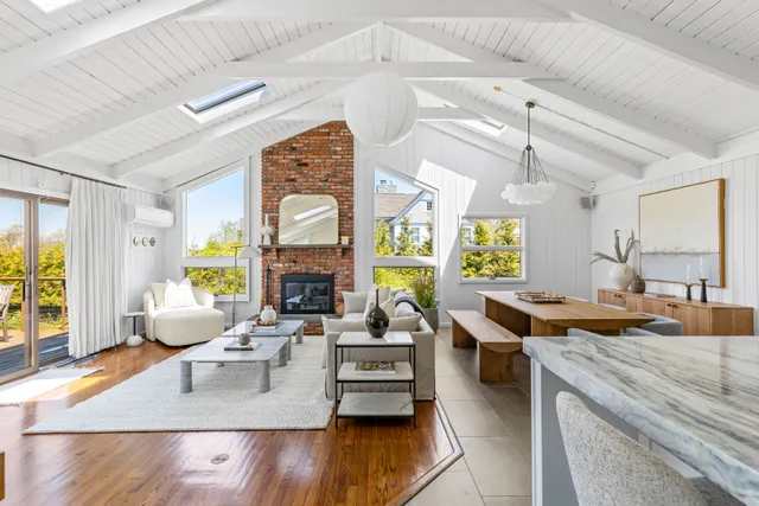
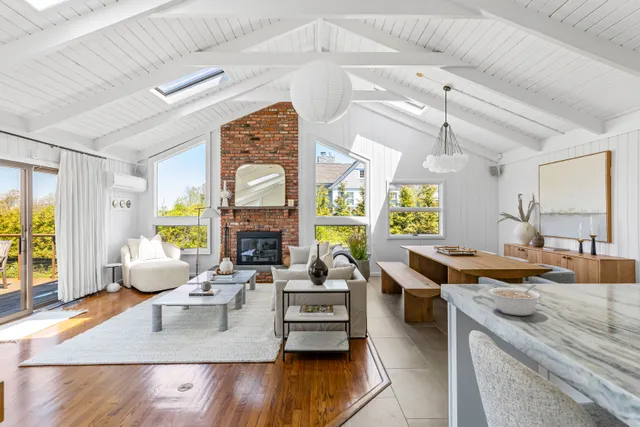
+ legume (514, 299)
